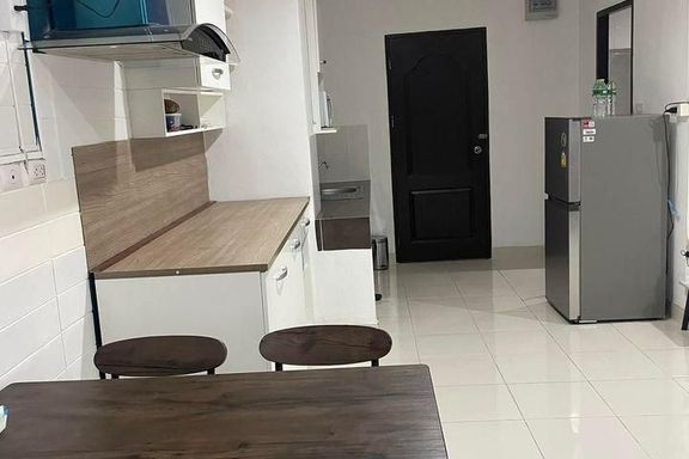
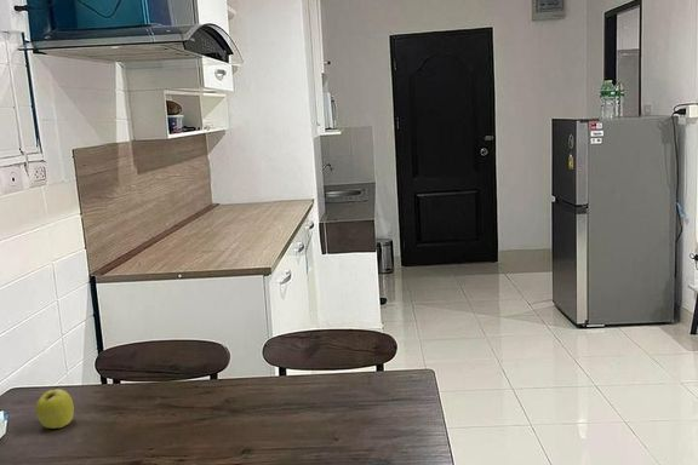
+ apple (55, 406)
